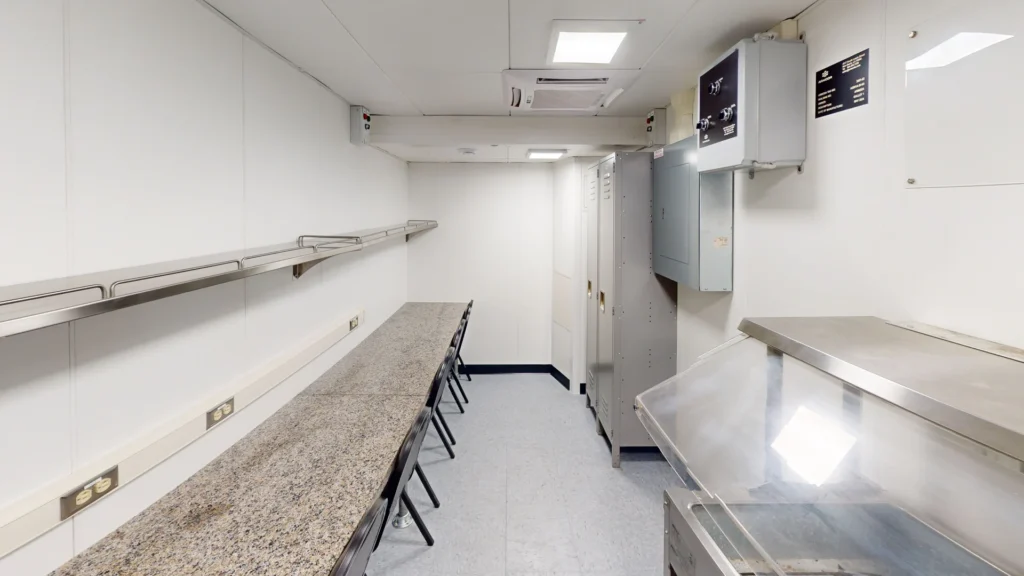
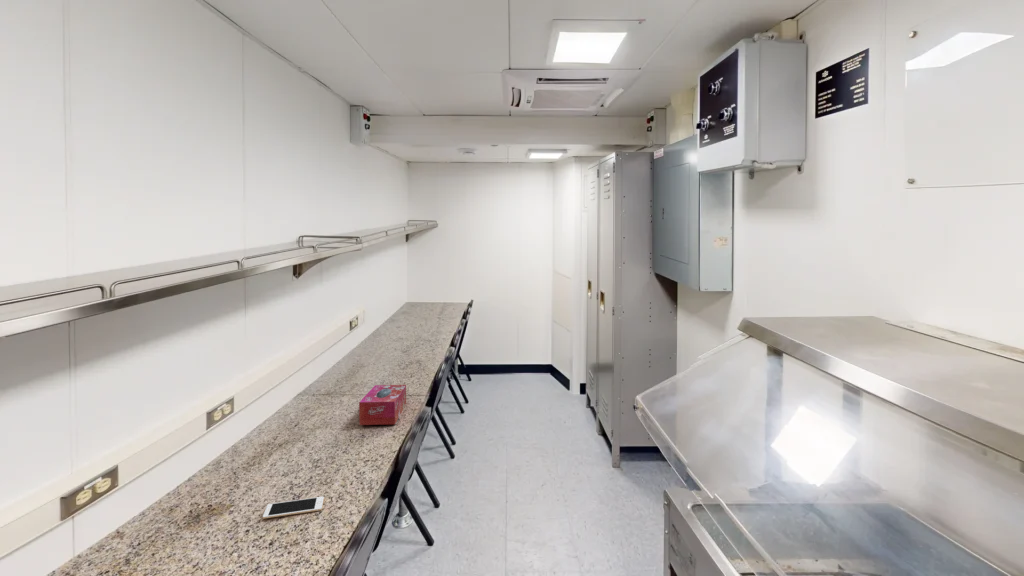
+ cell phone (294, 507)
+ tissue box (384, 403)
